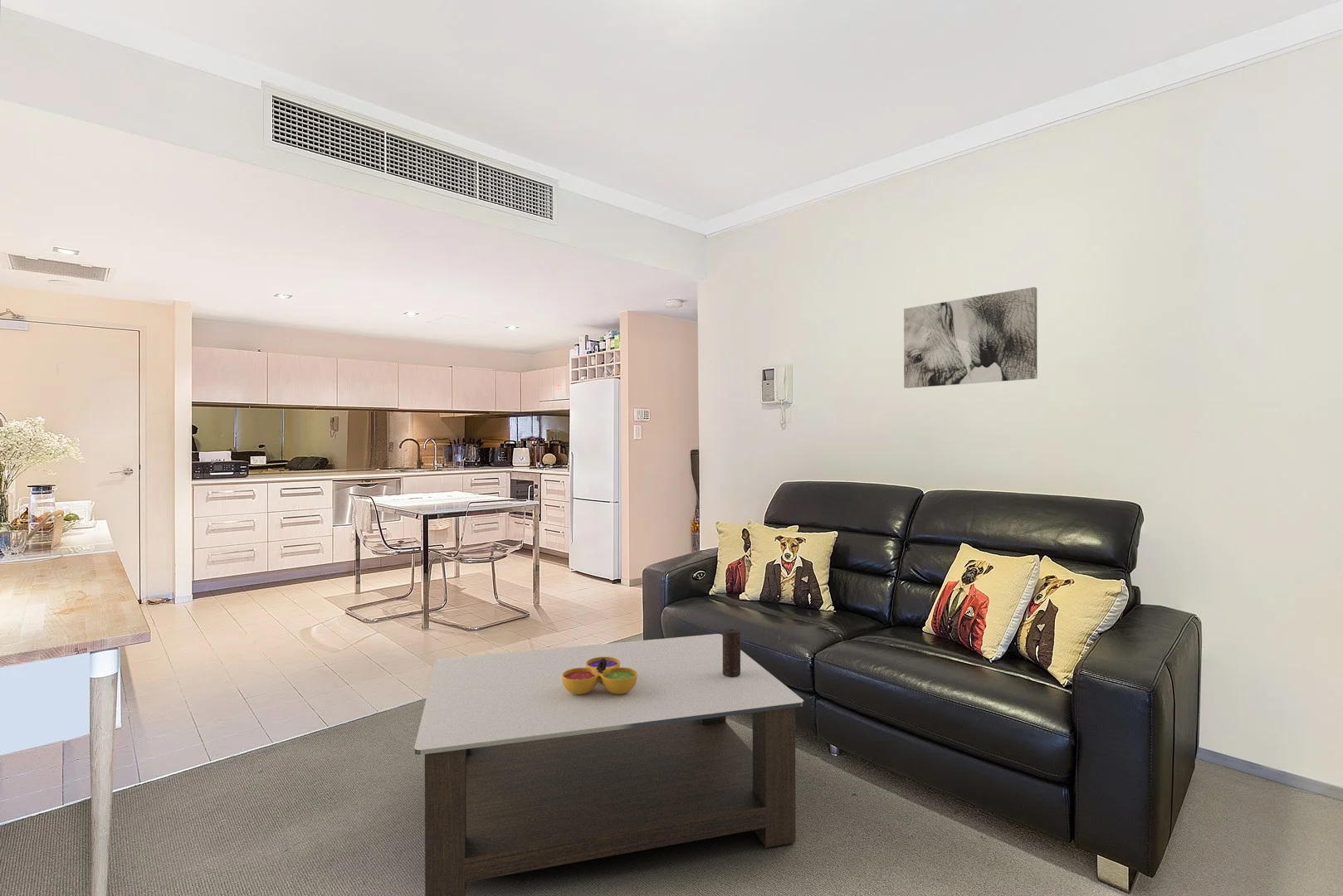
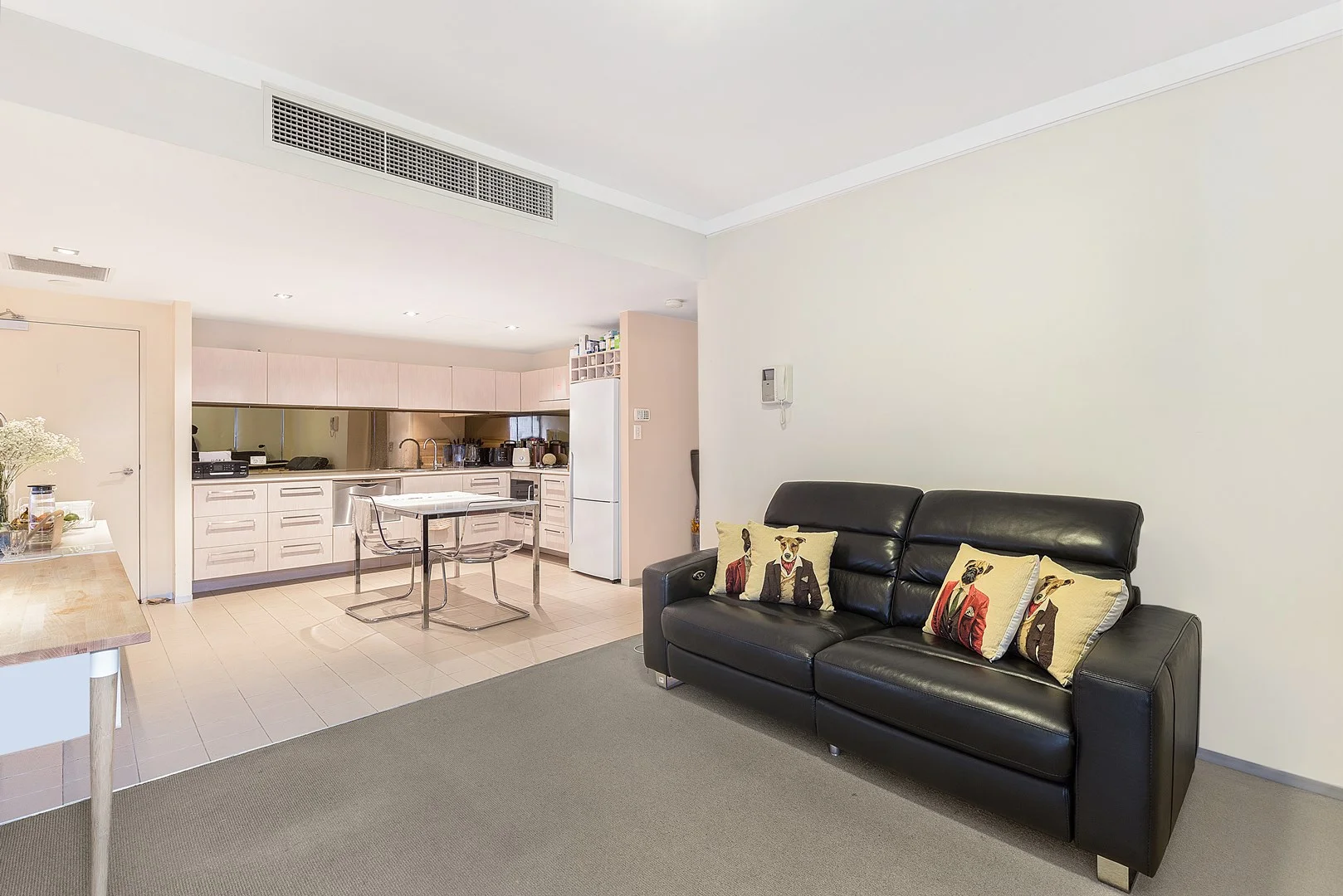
- decorative bowl (595, 672)
- candle (731, 651)
- wall art (965, 341)
- coffee table (603, 743)
